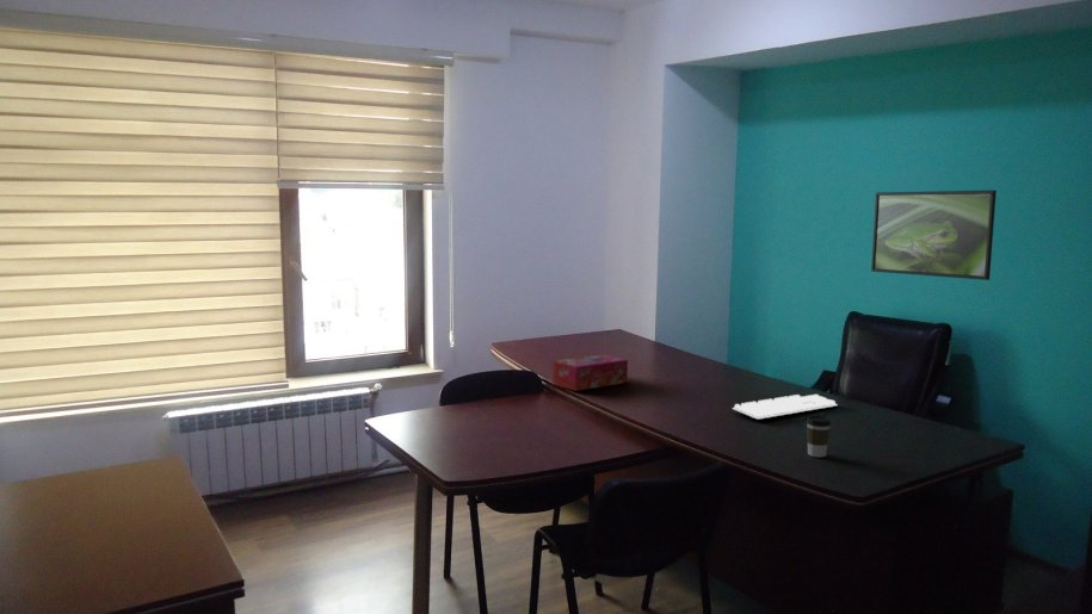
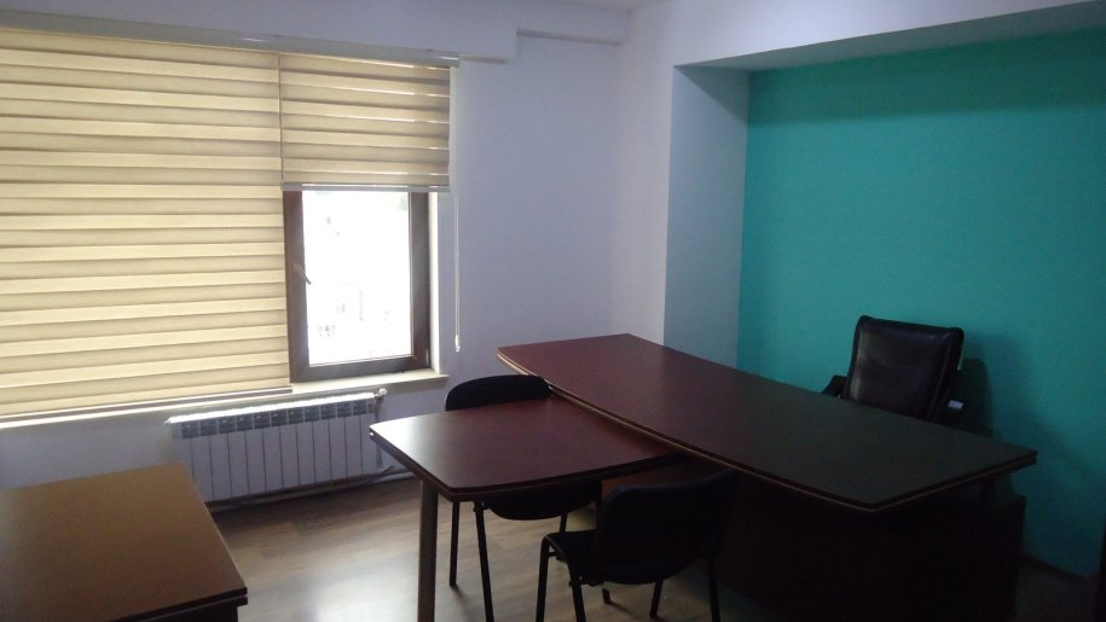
- tissue box (590, 372)
- coffee cup (818, 436)
- keyboard (785, 405)
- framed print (928, 234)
